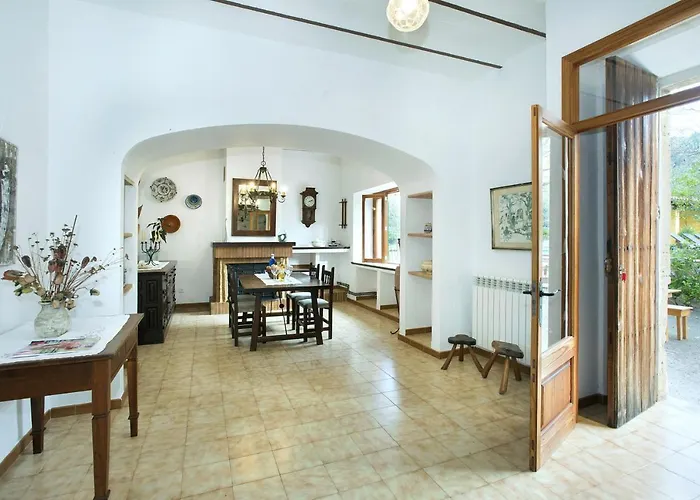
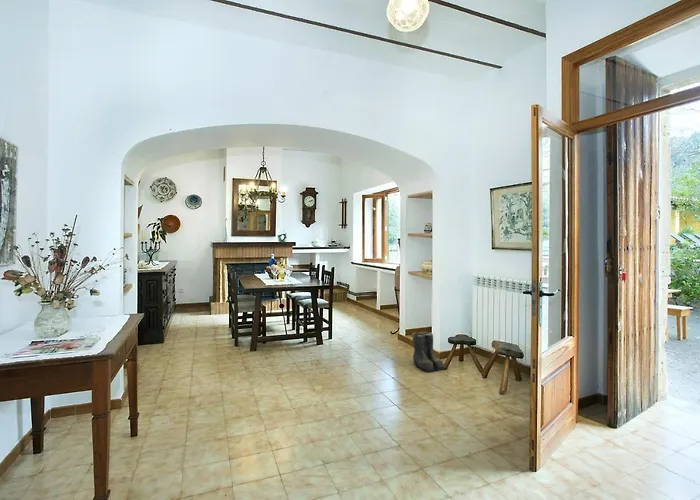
+ boots (426, 350)
